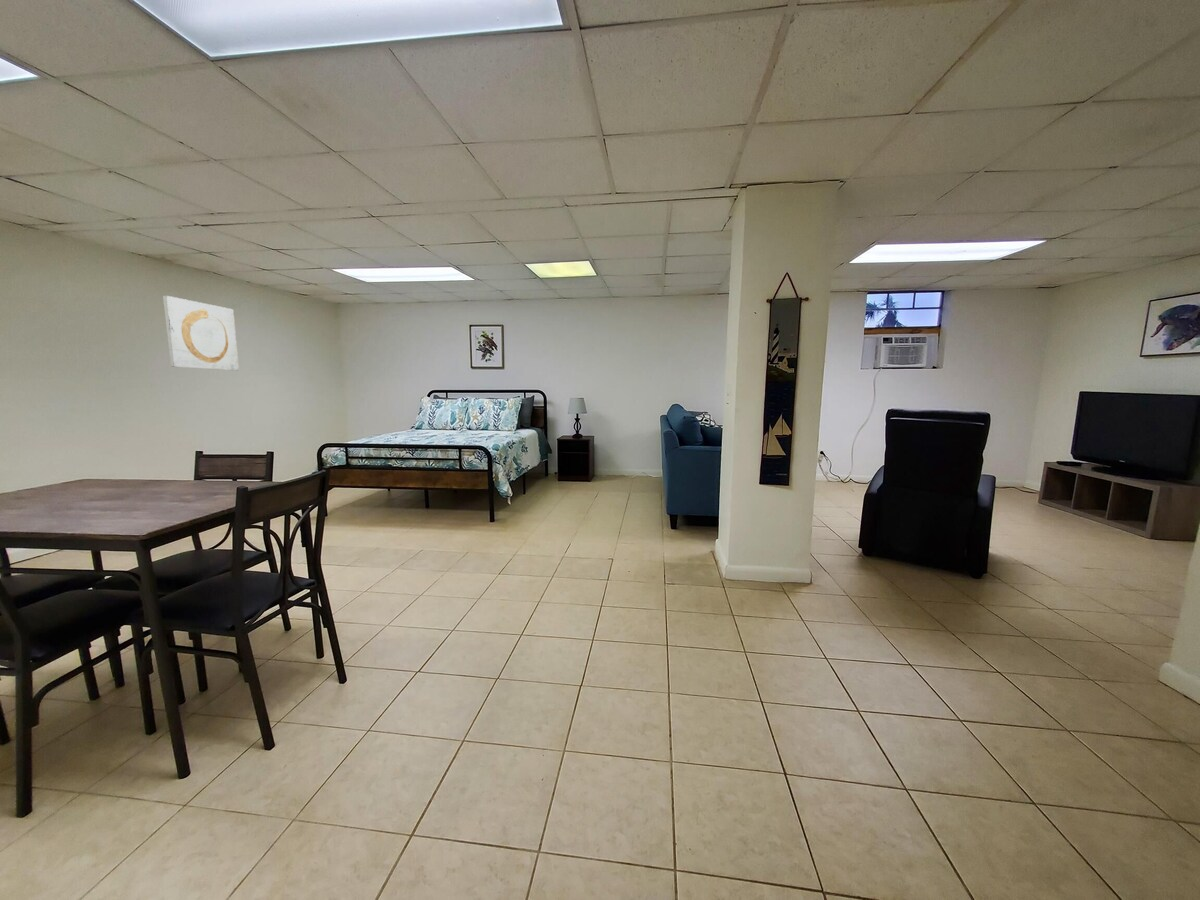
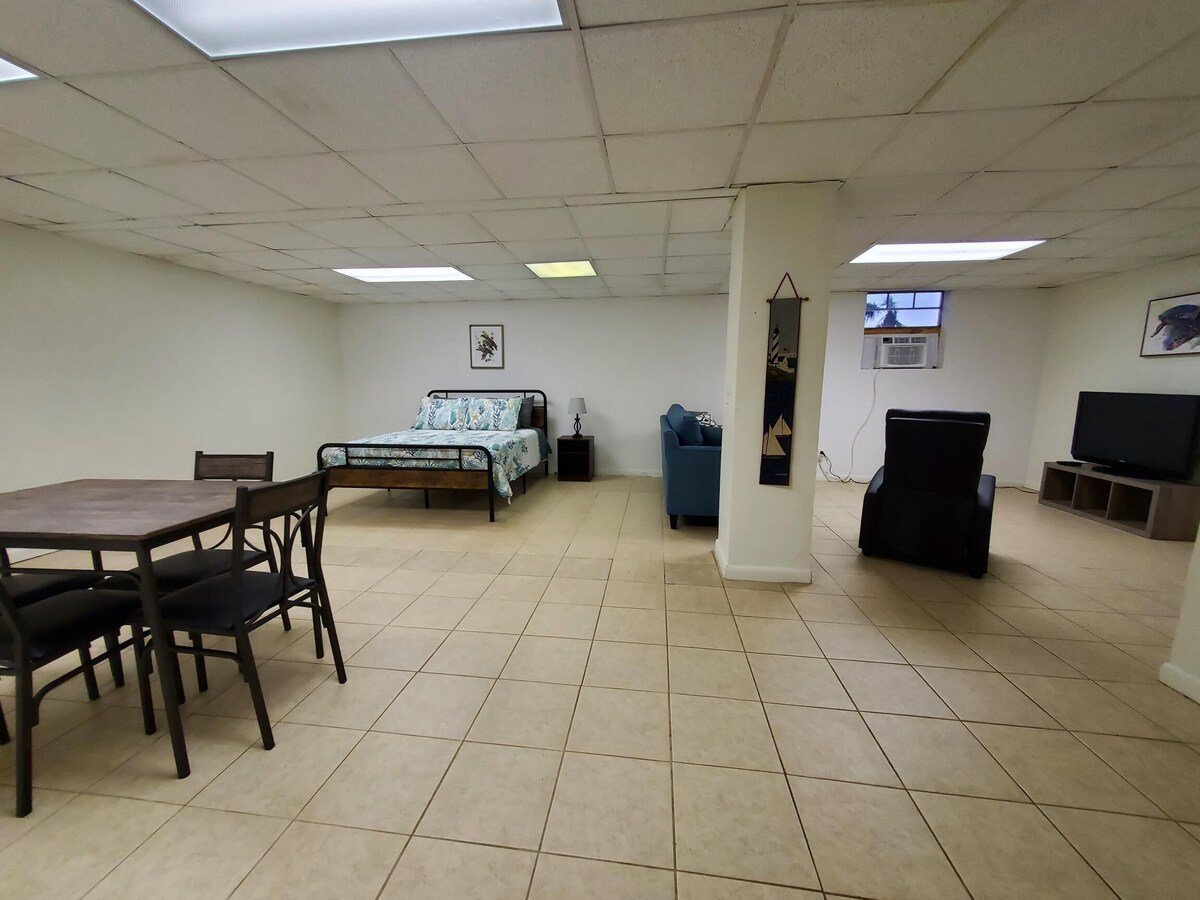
- wall art (203, 336)
